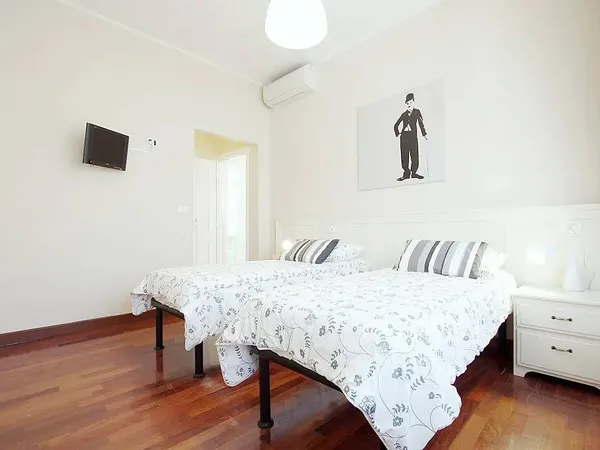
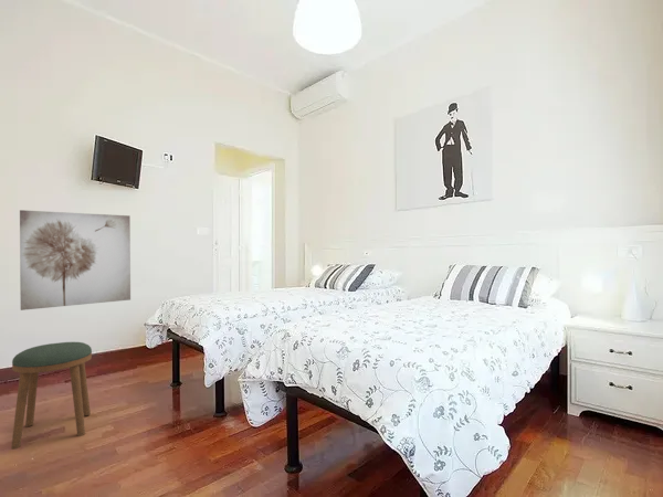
+ stool (36, 387)
+ wall art (80, 258)
